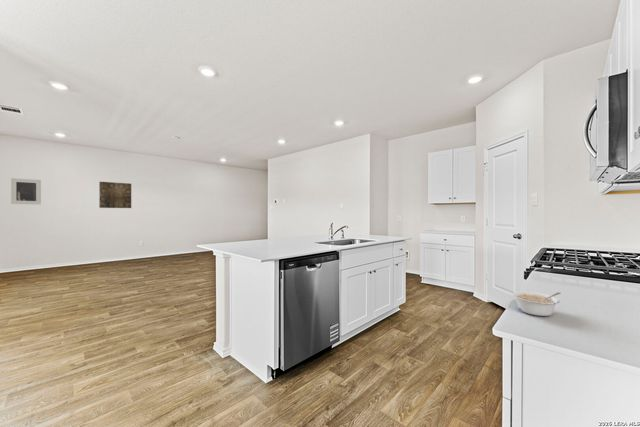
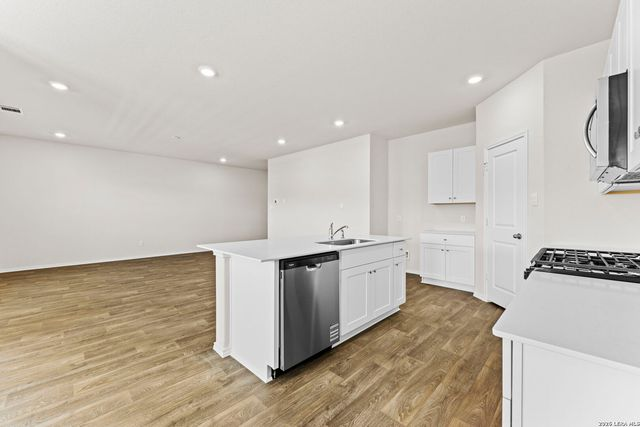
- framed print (26, 191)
- wall art (115, 195)
- legume (535, 302)
